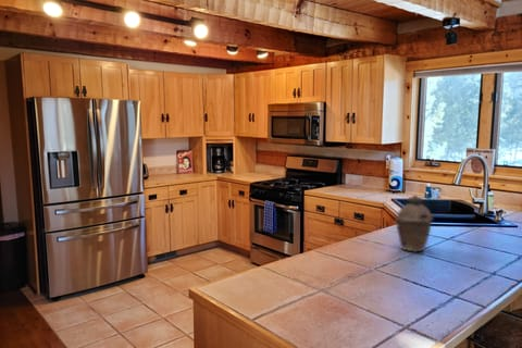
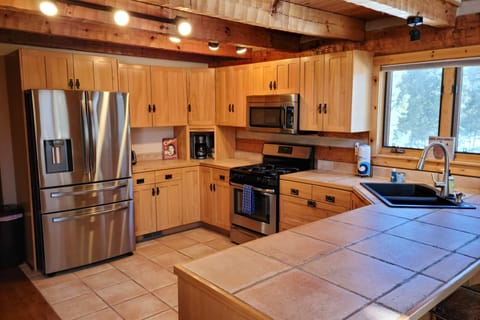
- kettle (413, 222)
